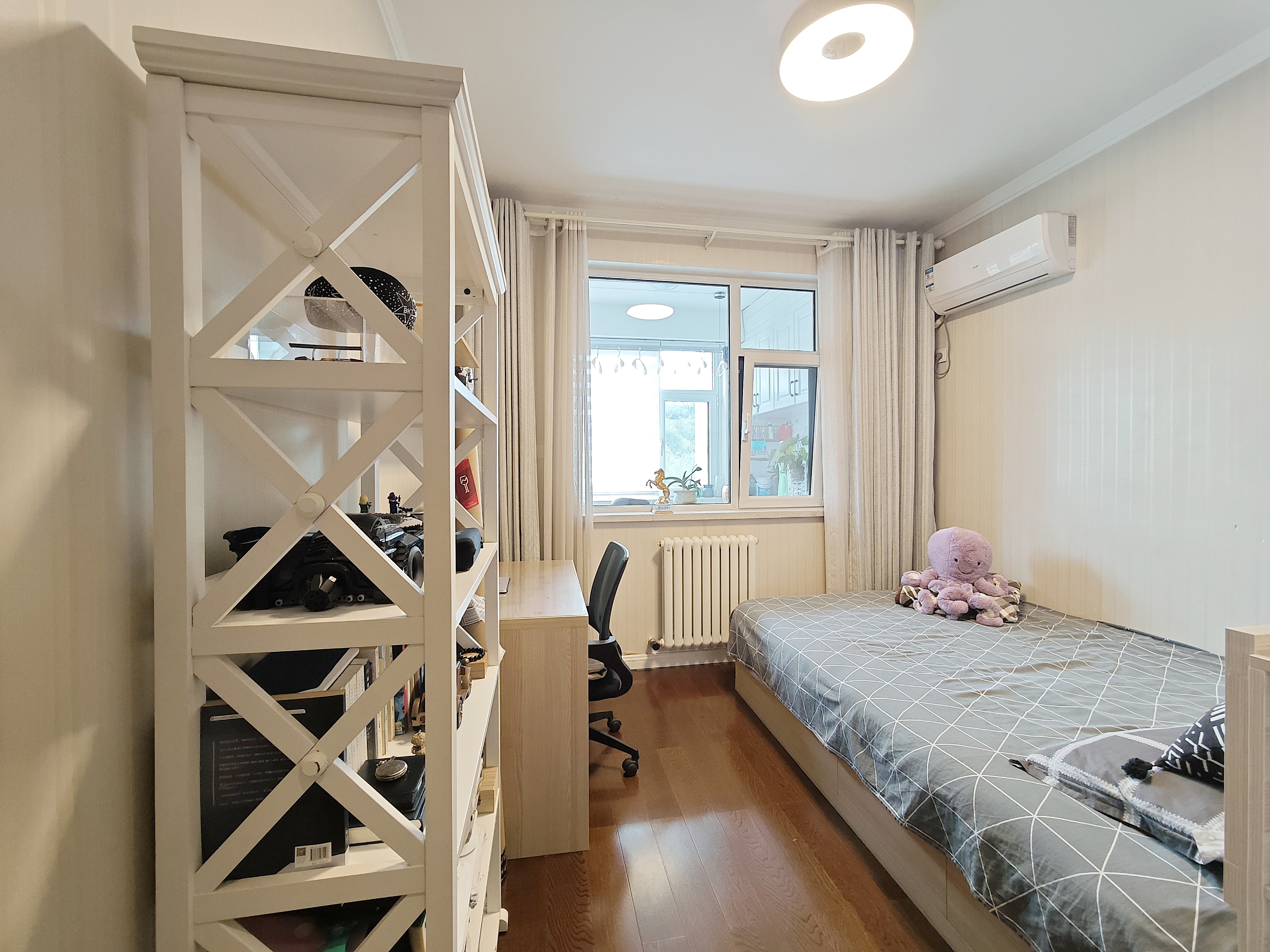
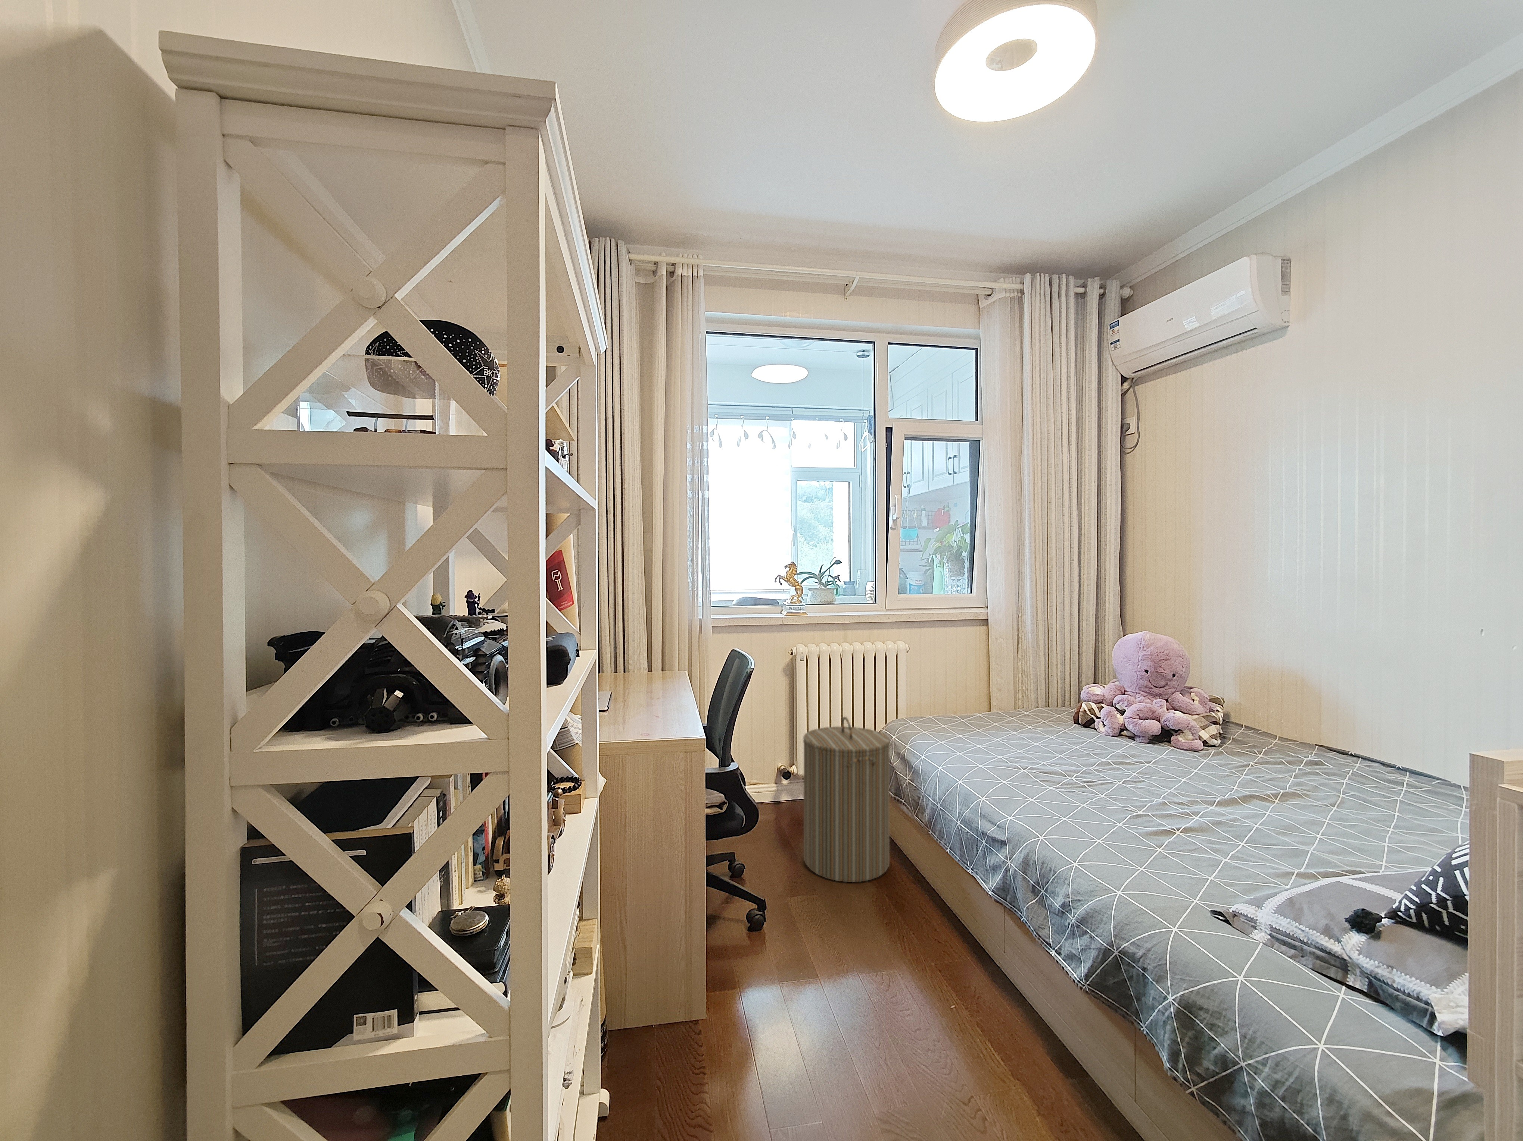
+ laundry hamper (847, 790)
